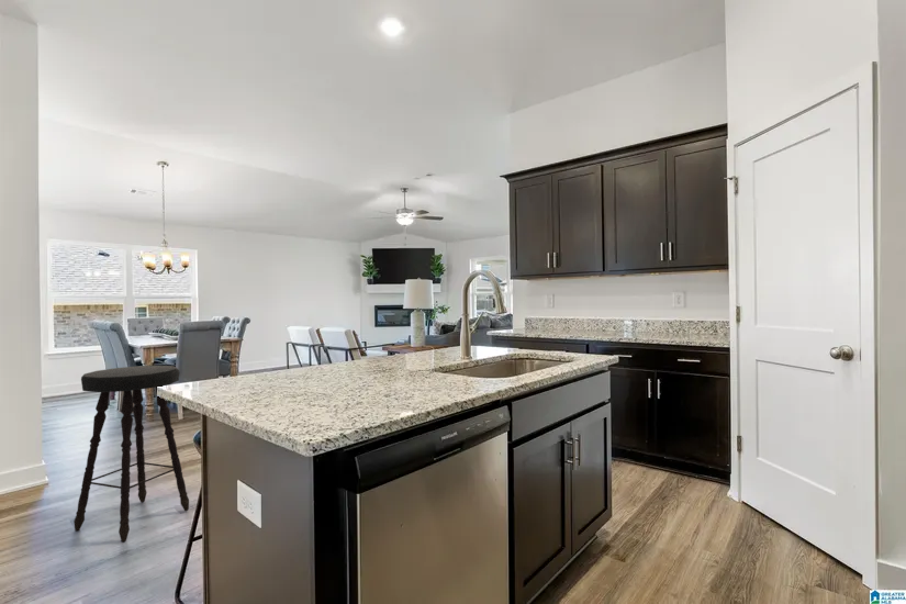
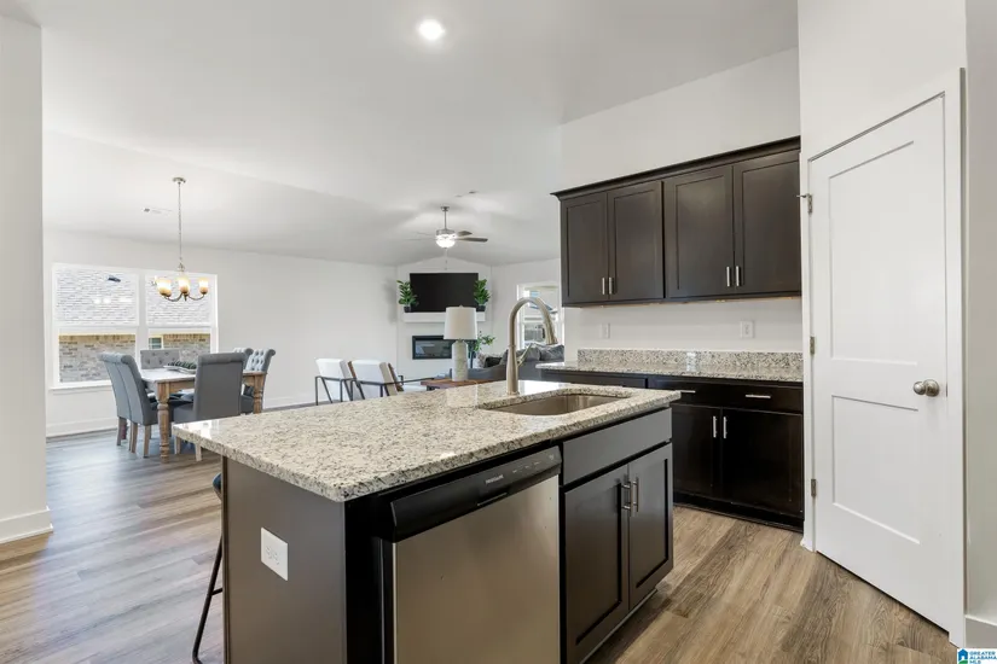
- music stool (131, 445)
